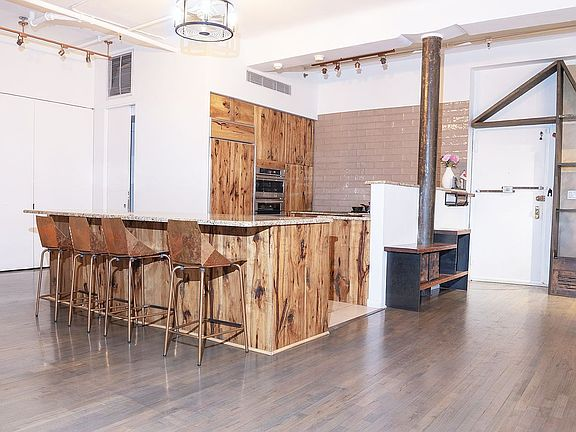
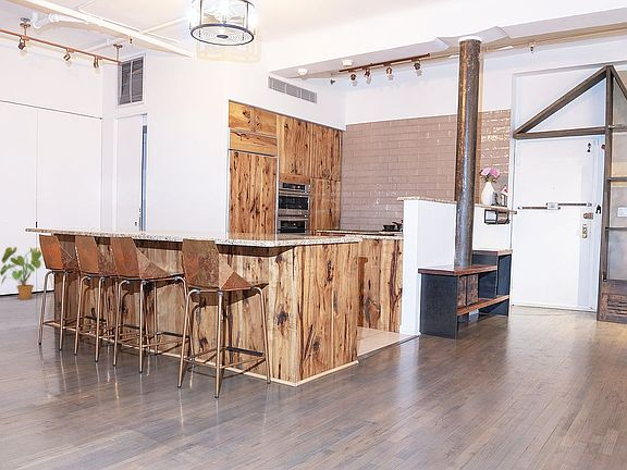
+ house plant (26, 271)
